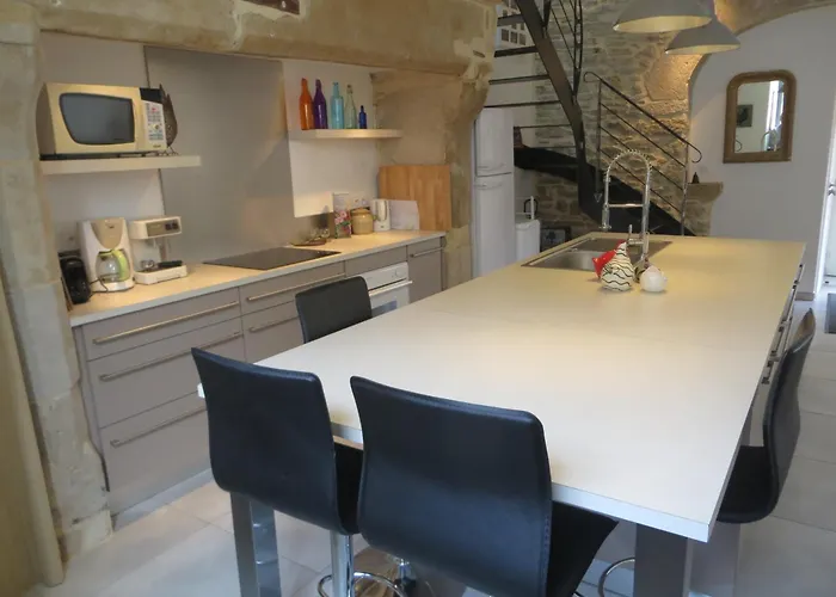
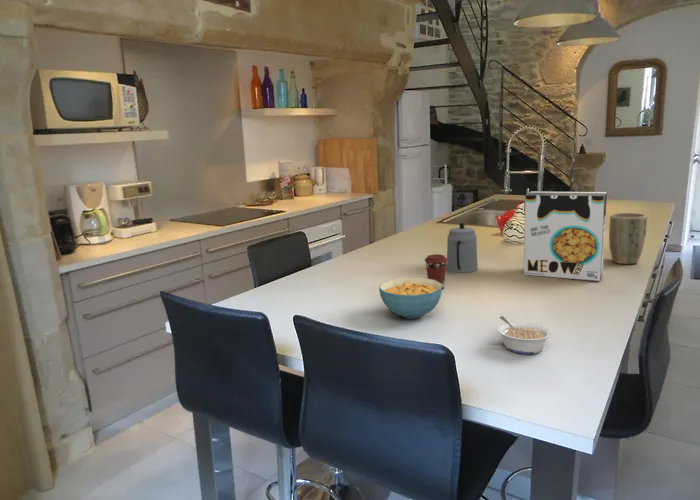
+ coffee cup (436, 272)
+ plant pot (627, 238)
+ cereal box (563, 234)
+ teapot (462, 245)
+ cereal bowl (411, 300)
+ legume (521, 337)
